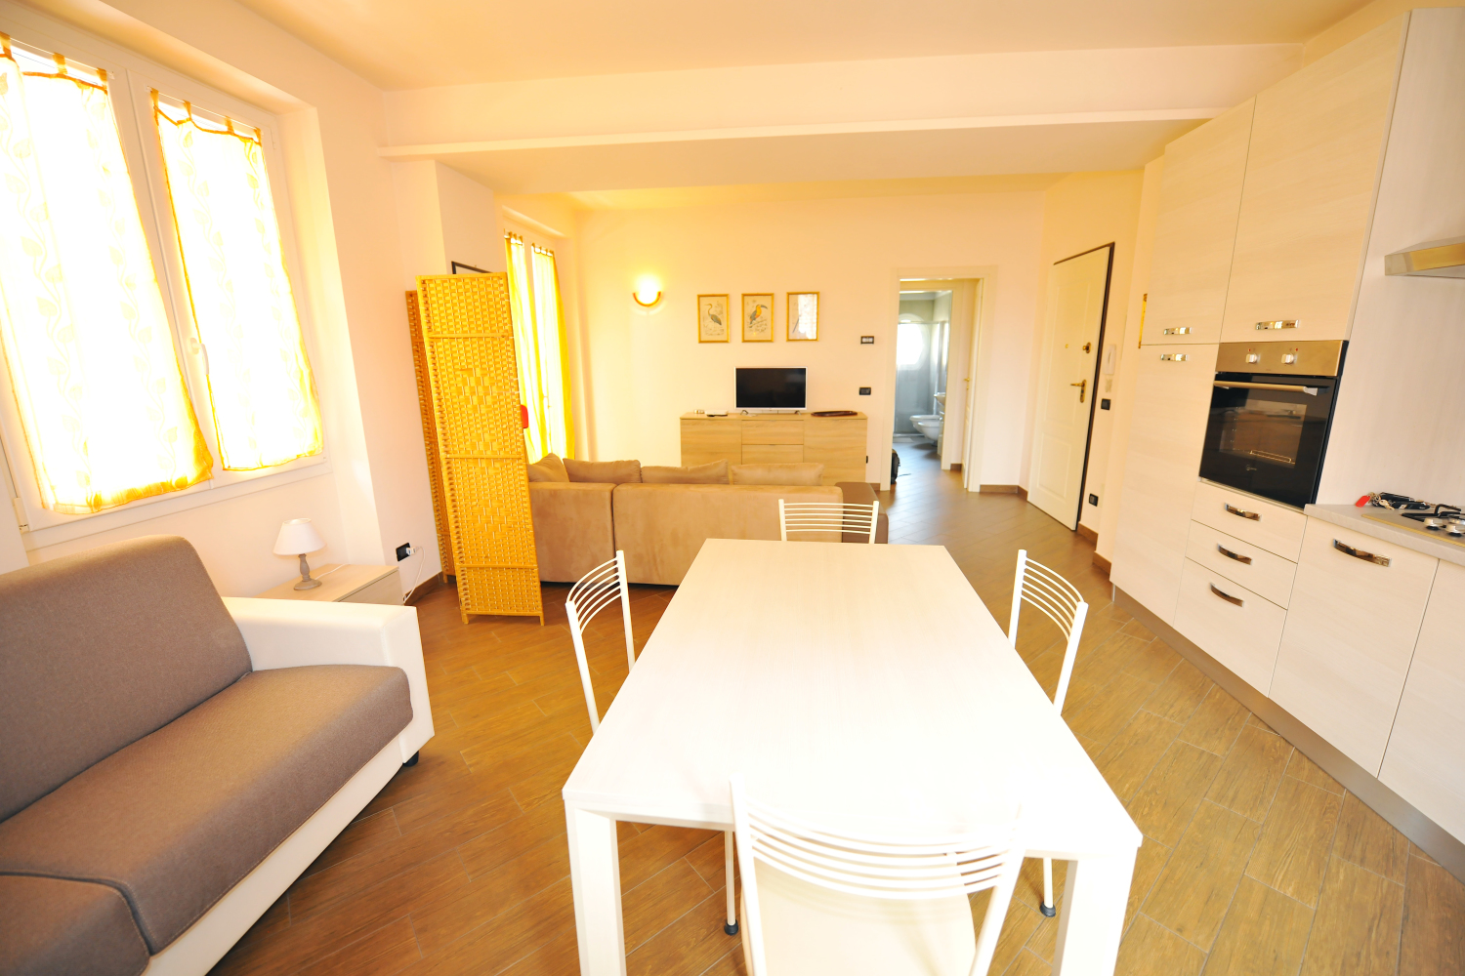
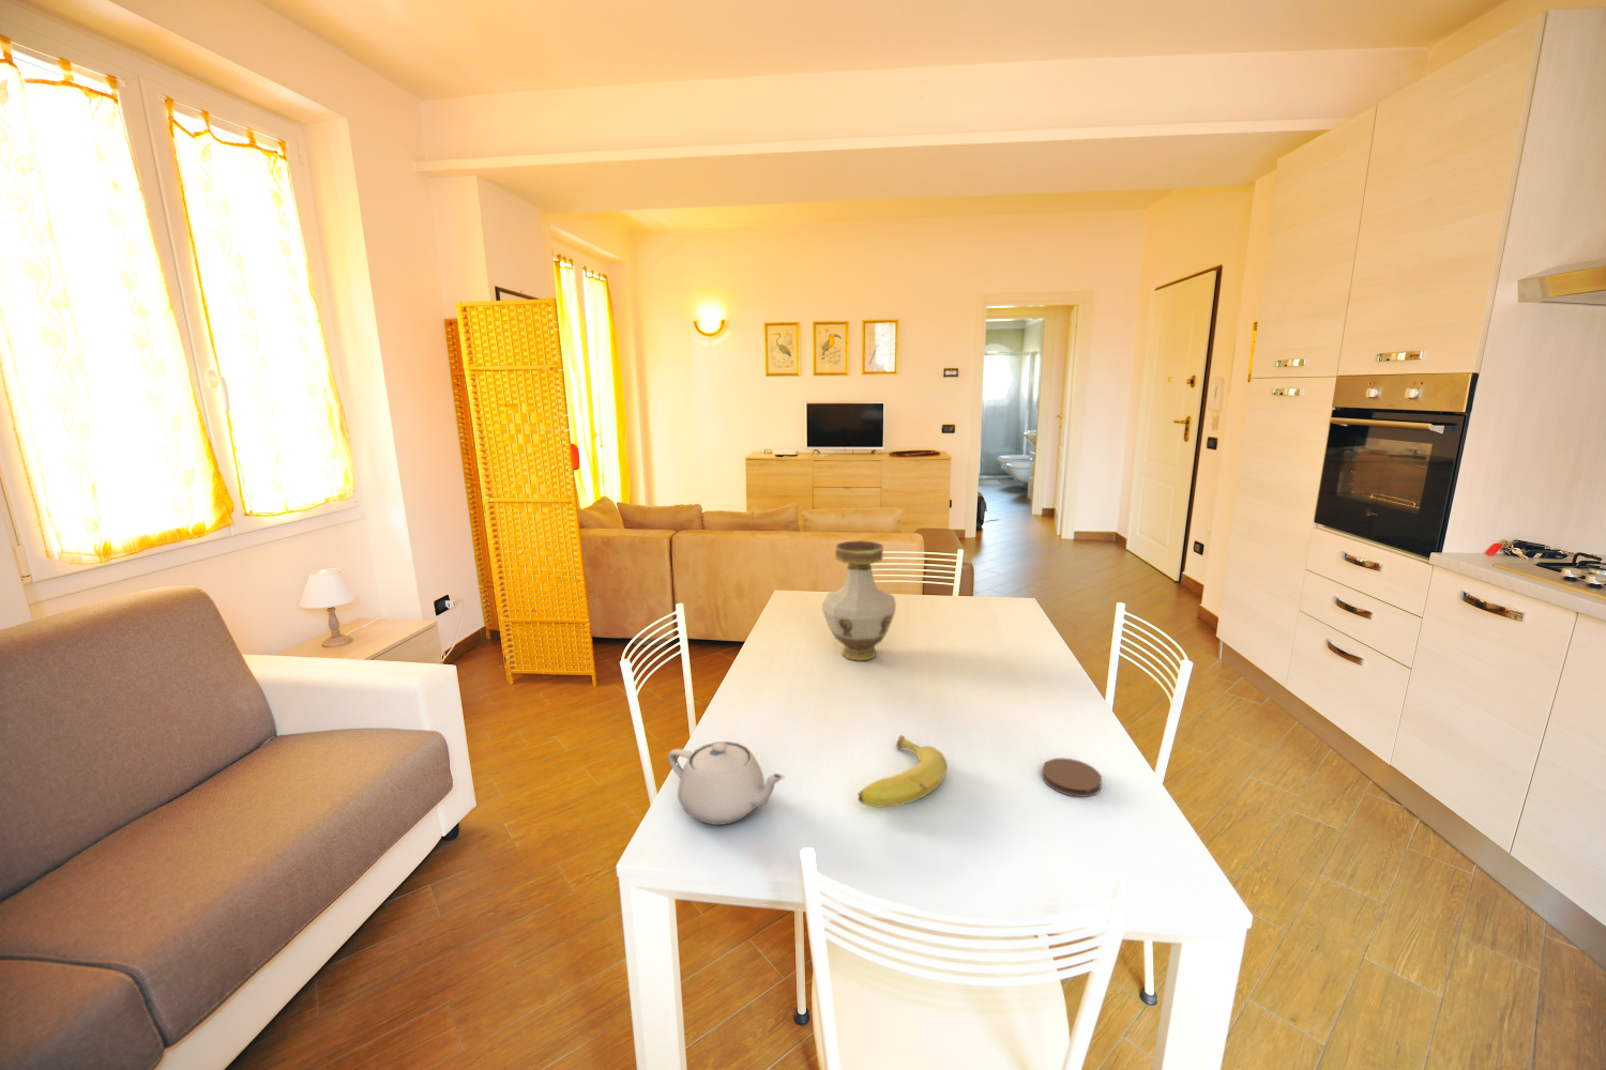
+ coaster (1071, 776)
+ vase (859, 601)
+ teapot (725, 776)
+ fruit (901, 773)
